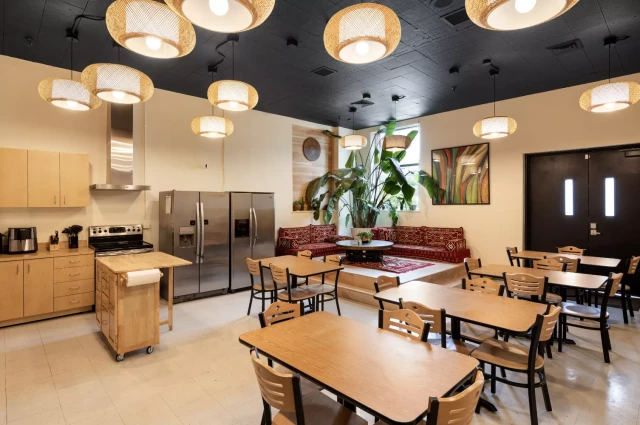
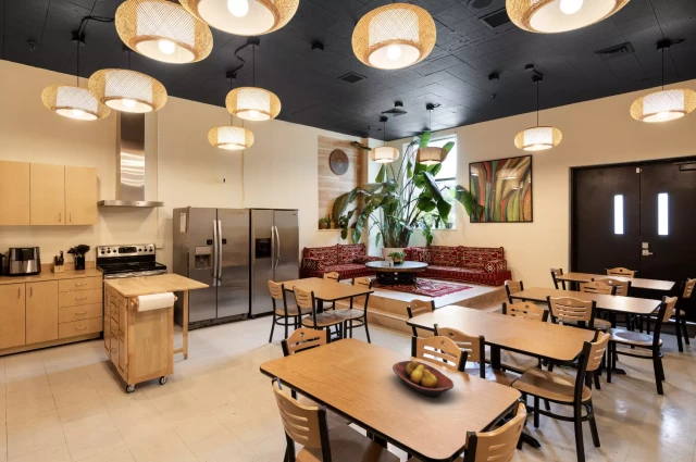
+ fruit bowl (421, 375)
